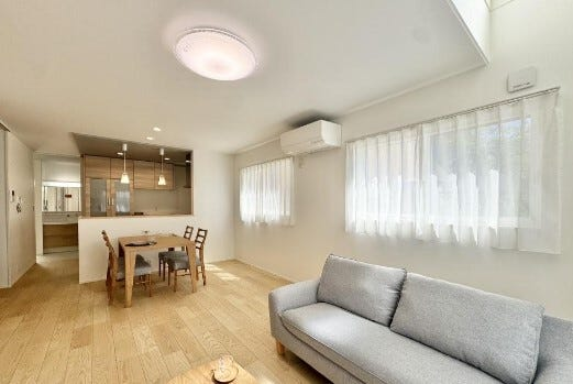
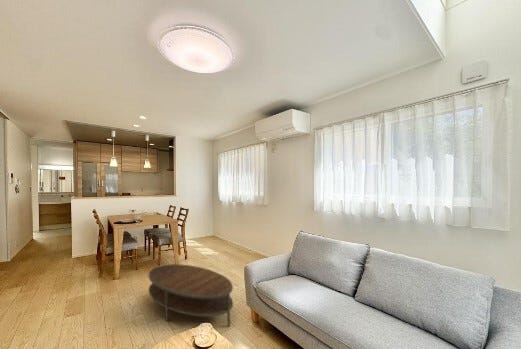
+ coffee table (188, 293)
